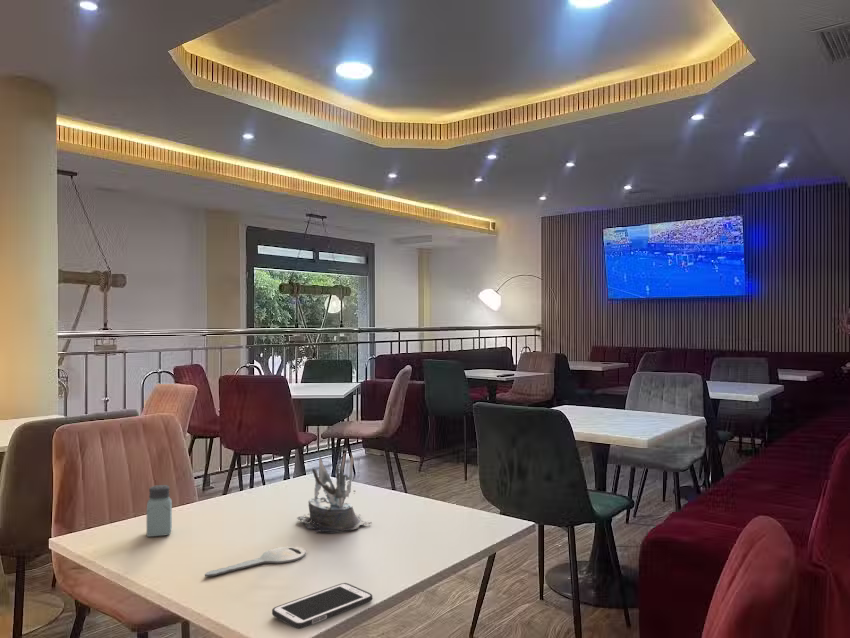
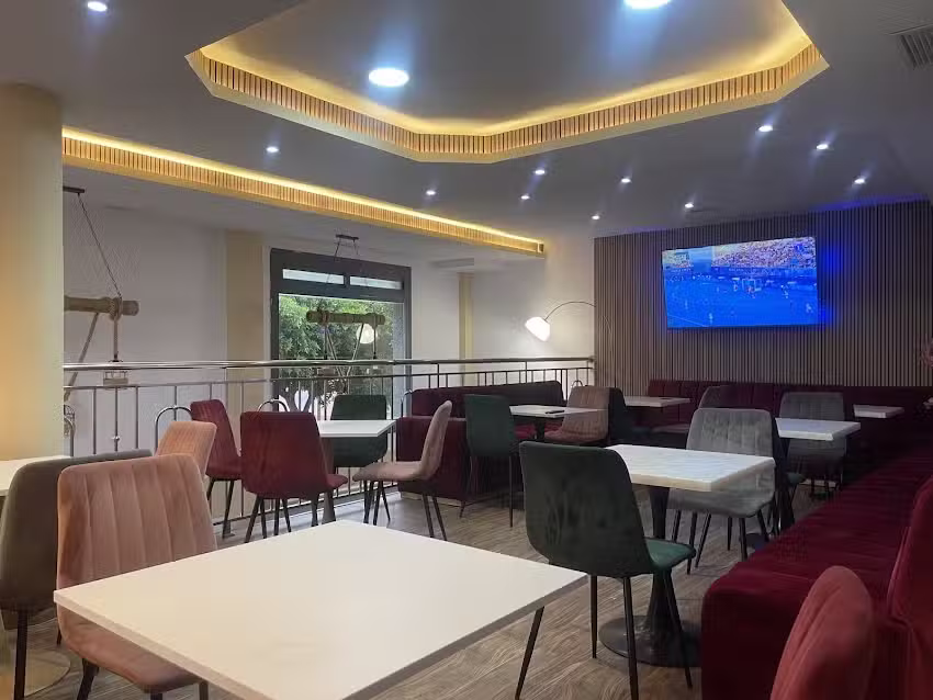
- key (256, 561)
- succulent plant (332, 483)
- saltshaker (159, 509)
- cell phone (323, 604)
